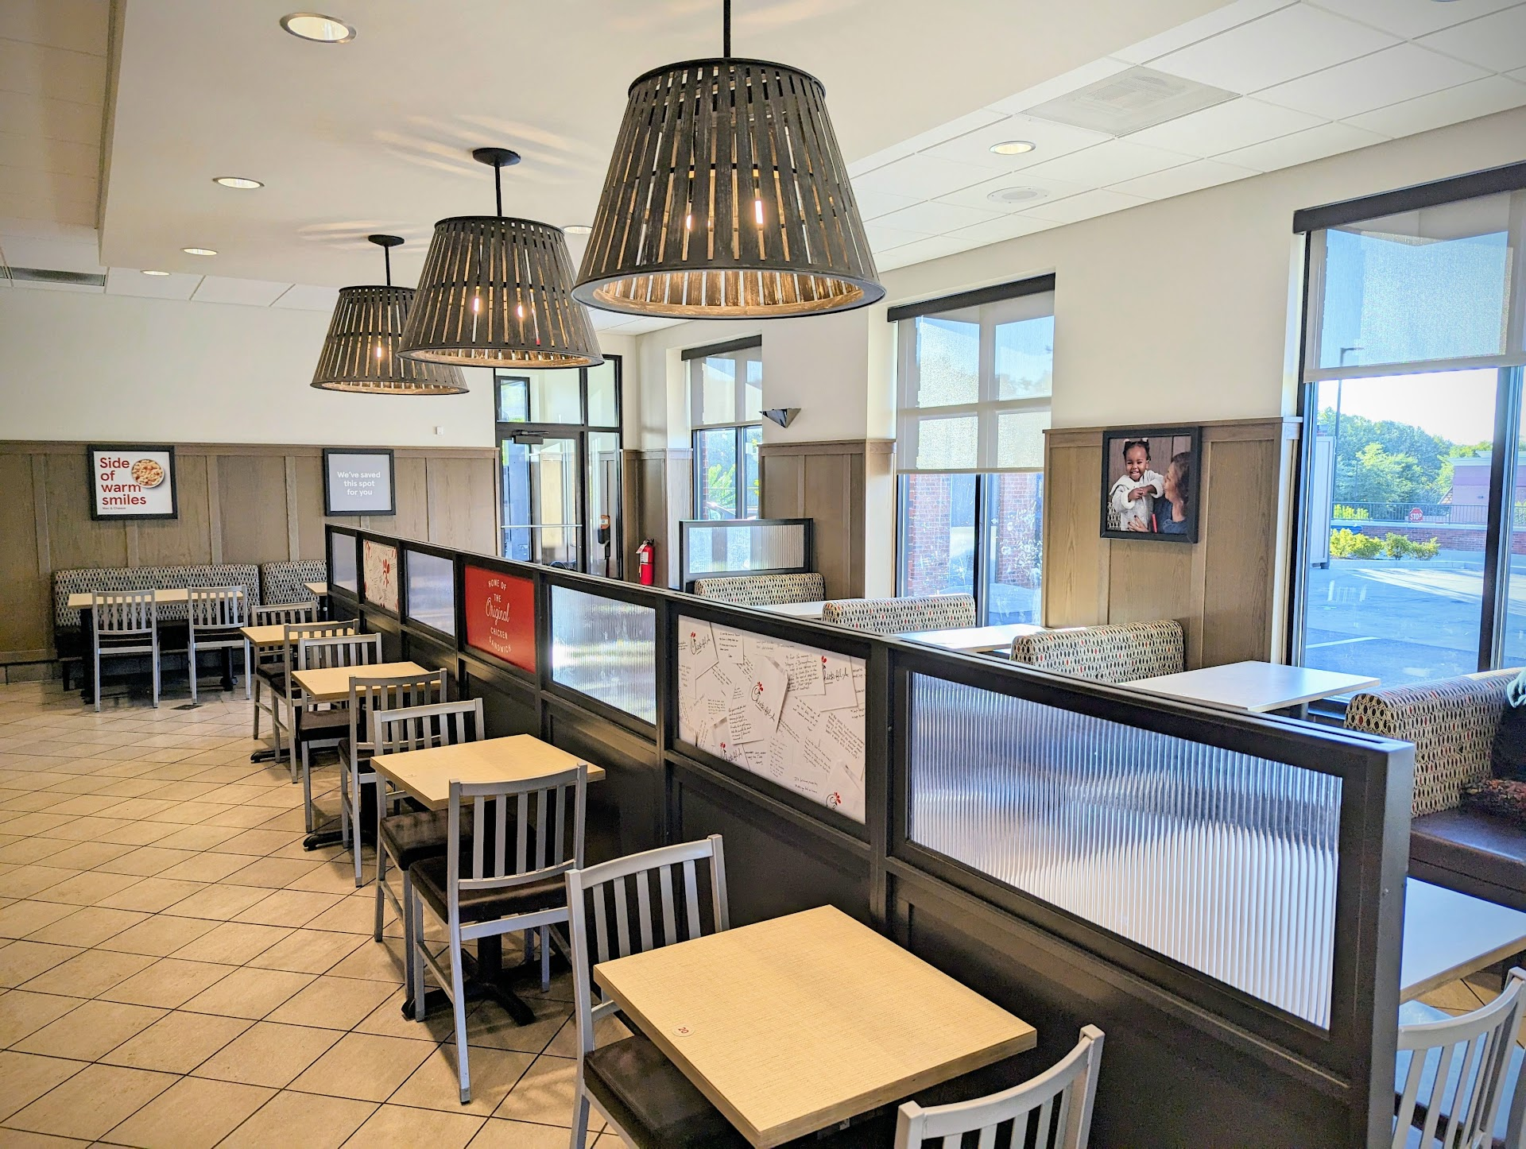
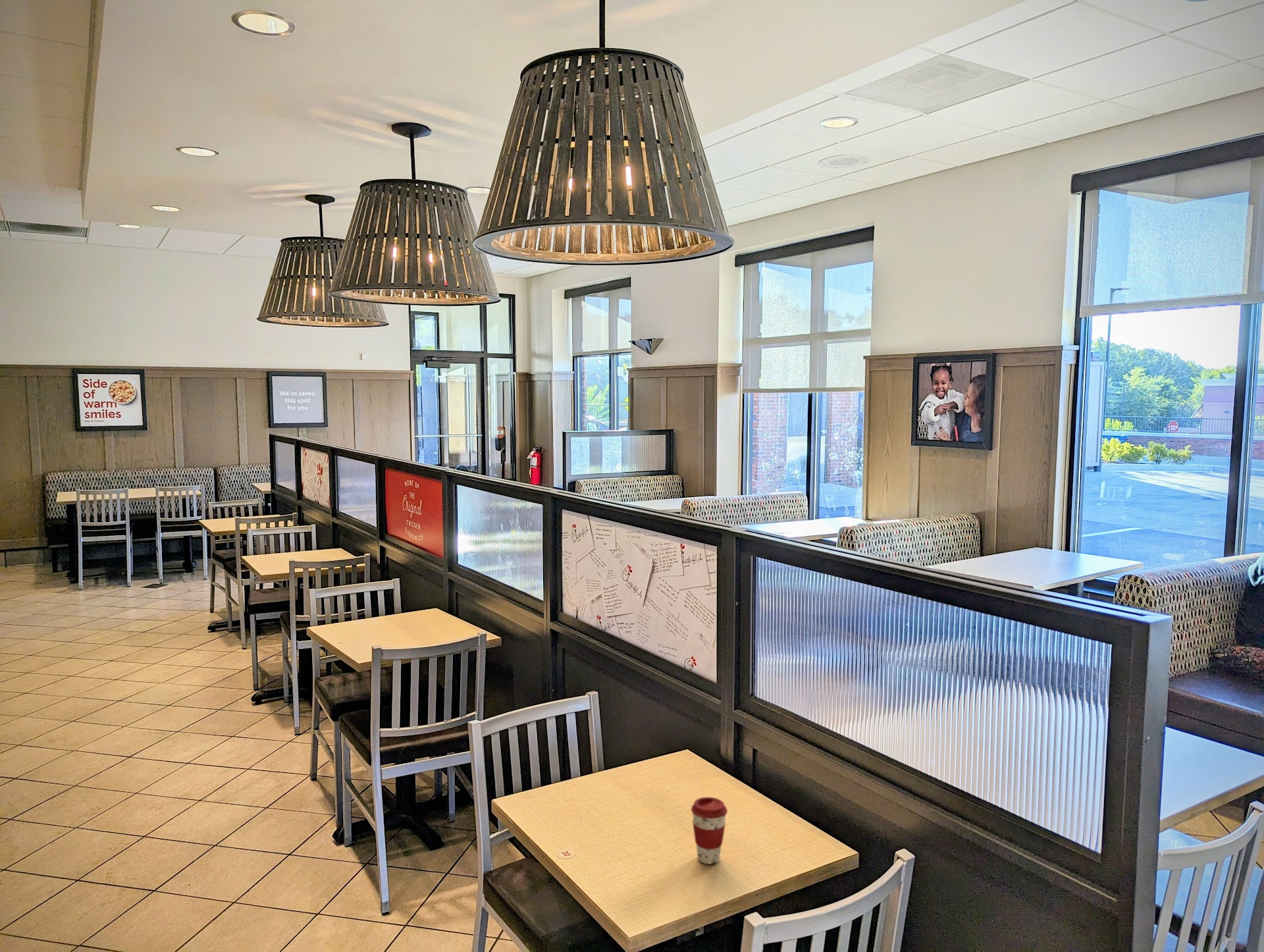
+ coffee cup (708, 831)
